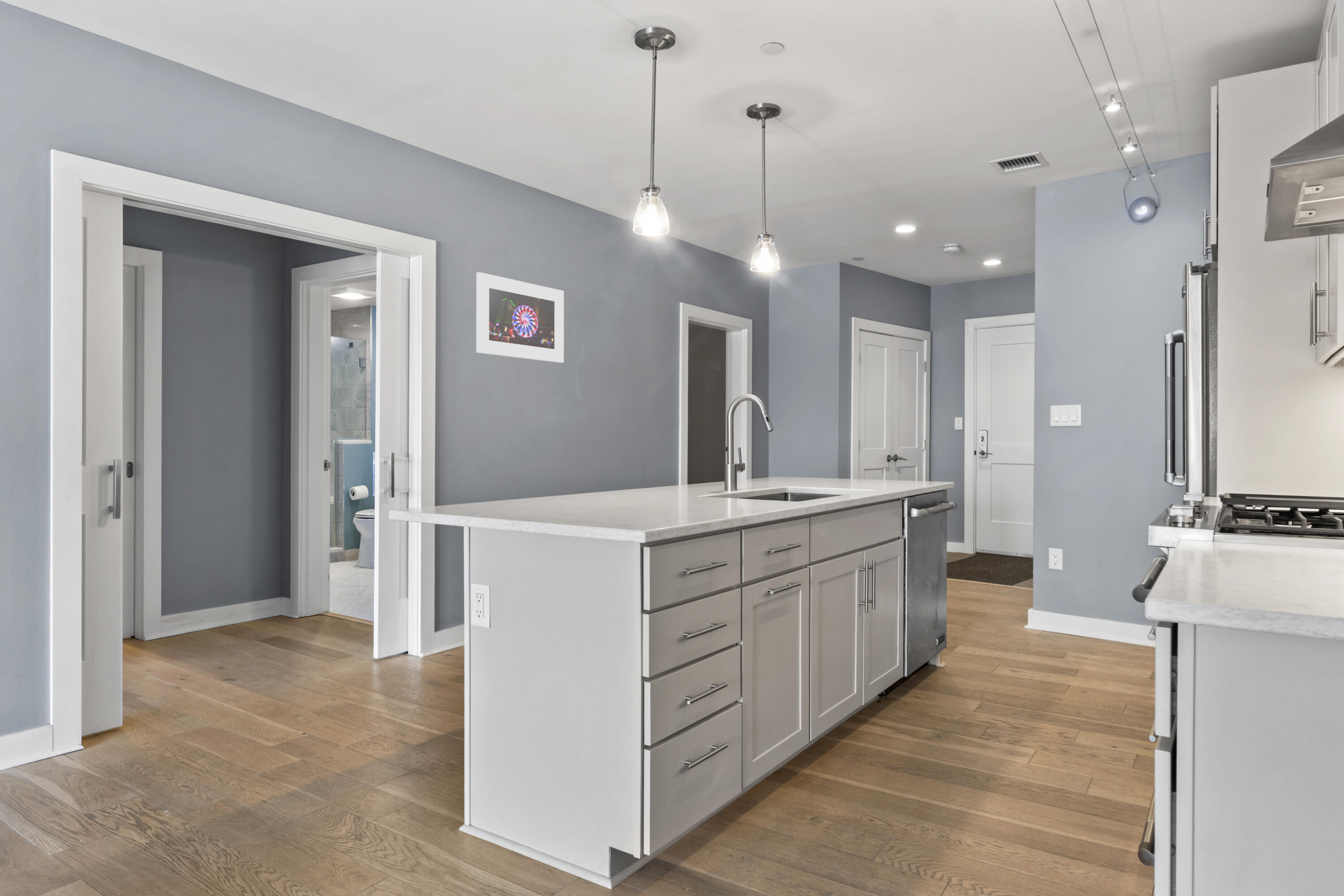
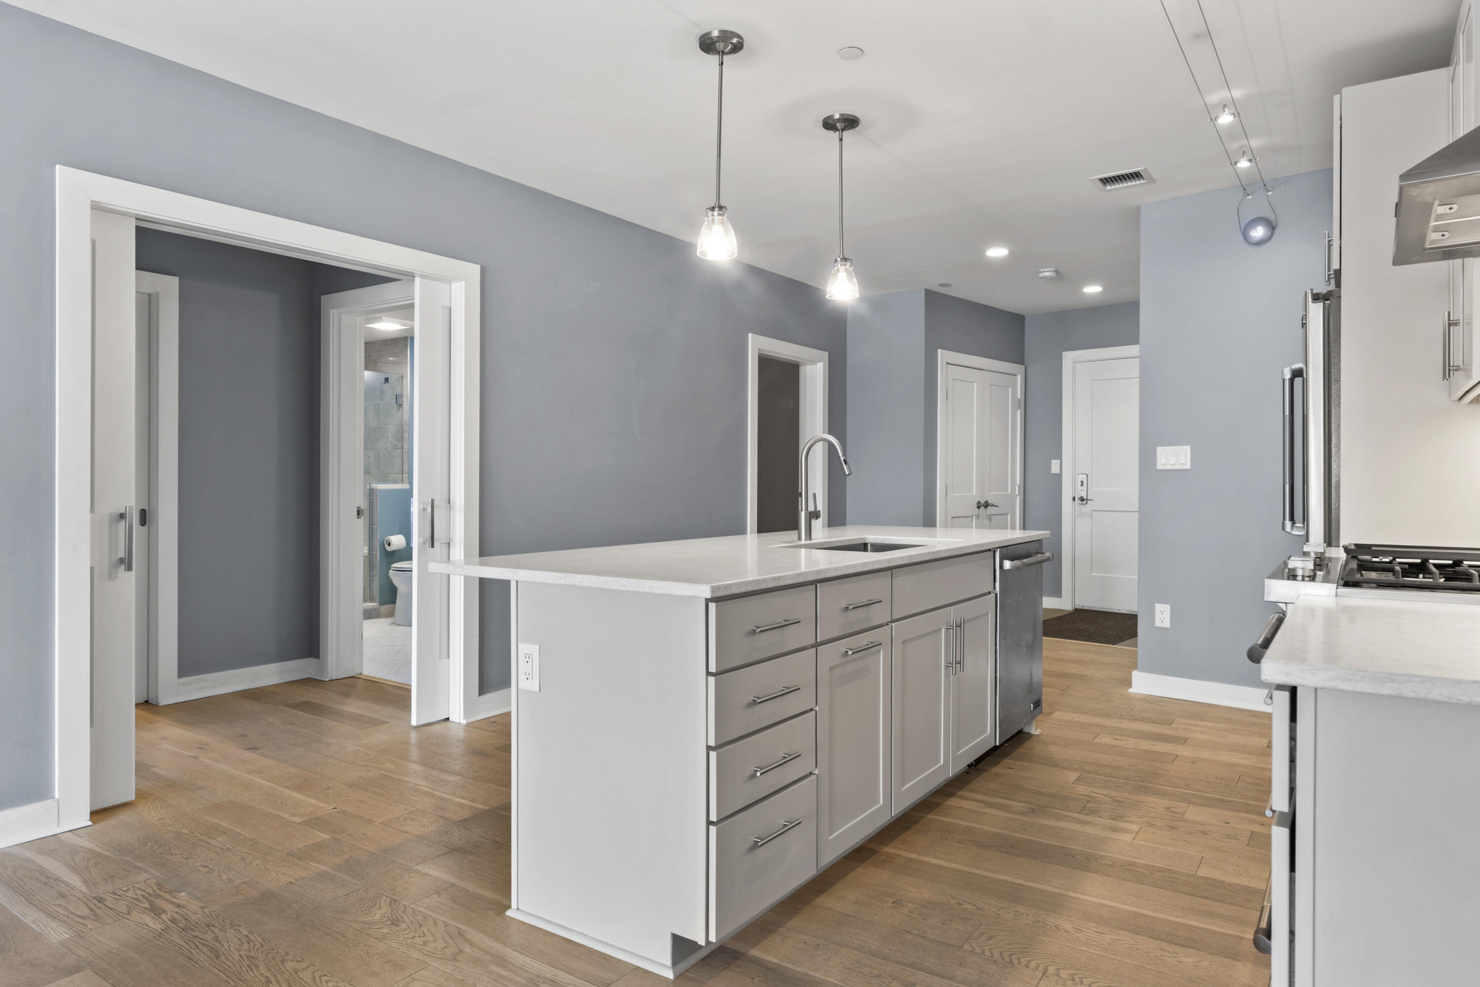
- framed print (522, 320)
